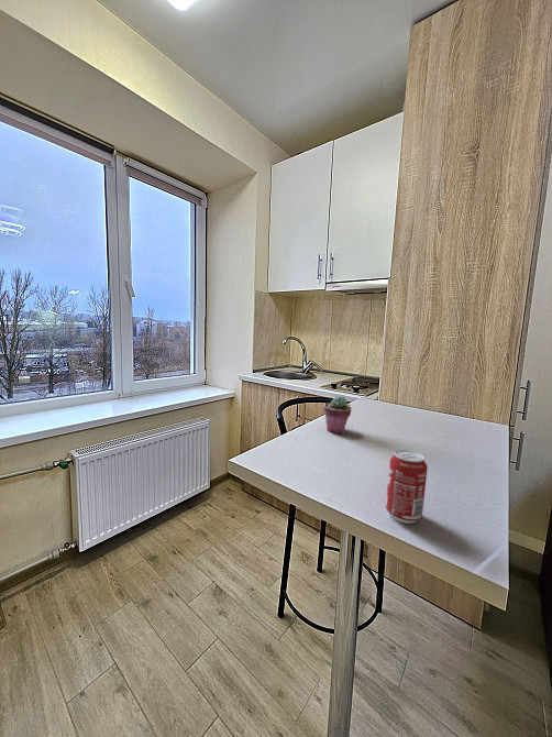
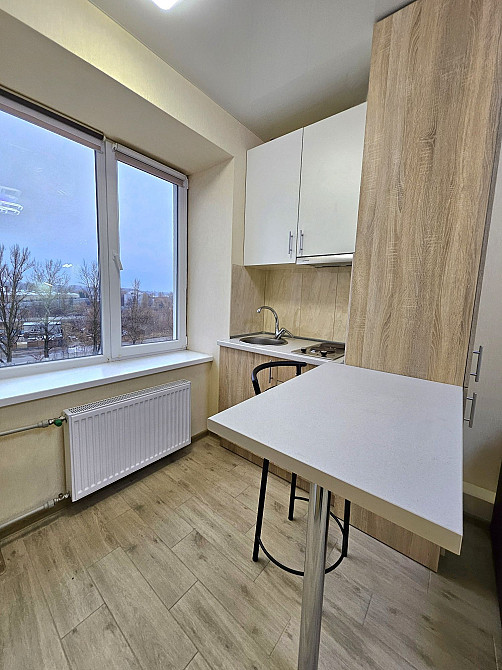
- beverage can (406, 485)
- potted succulent (336, 414)
